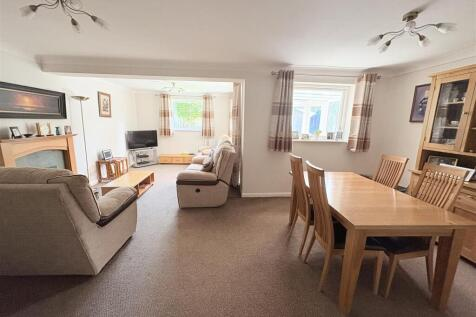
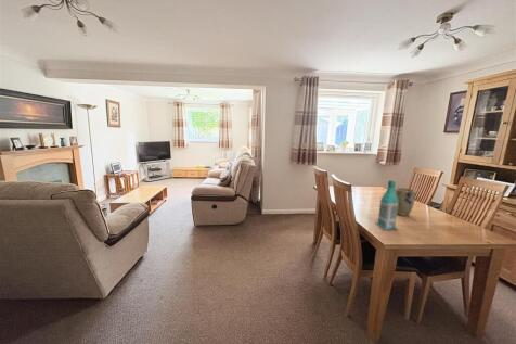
+ bottle (388, 203)
+ plant pot (403, 201)
